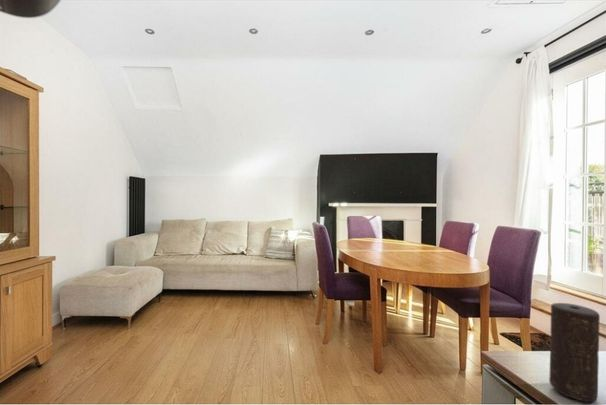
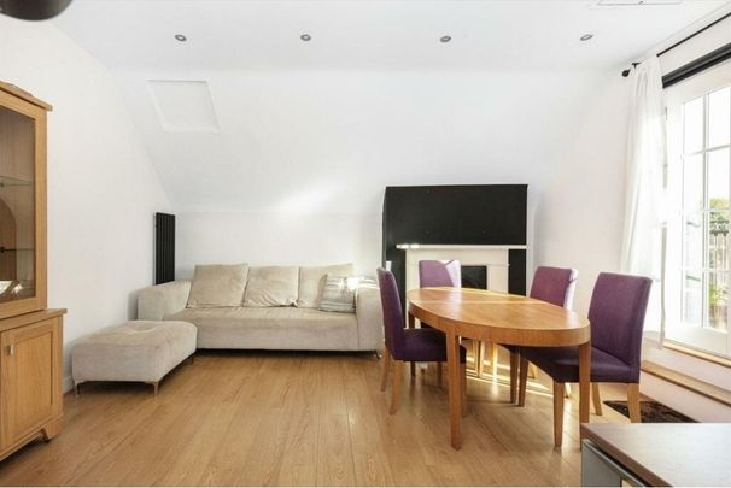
- candle (573, 349)
